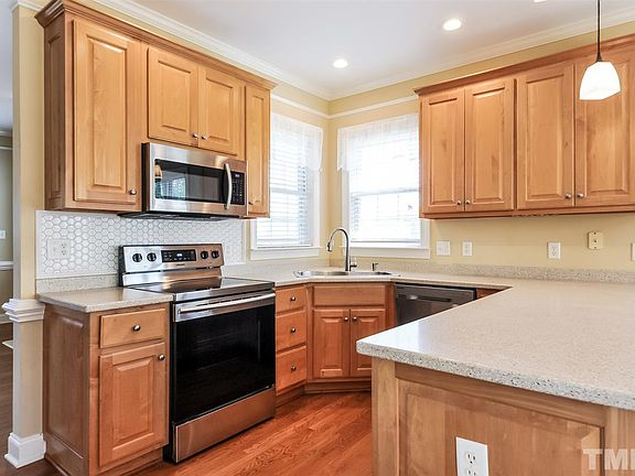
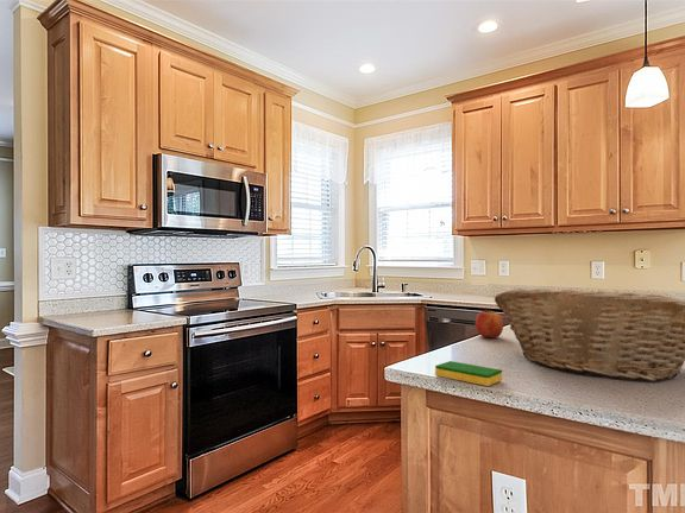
+ fruit basket (592, 325)
+ apple (489, 322)
+ dish sponge (467, 372)
